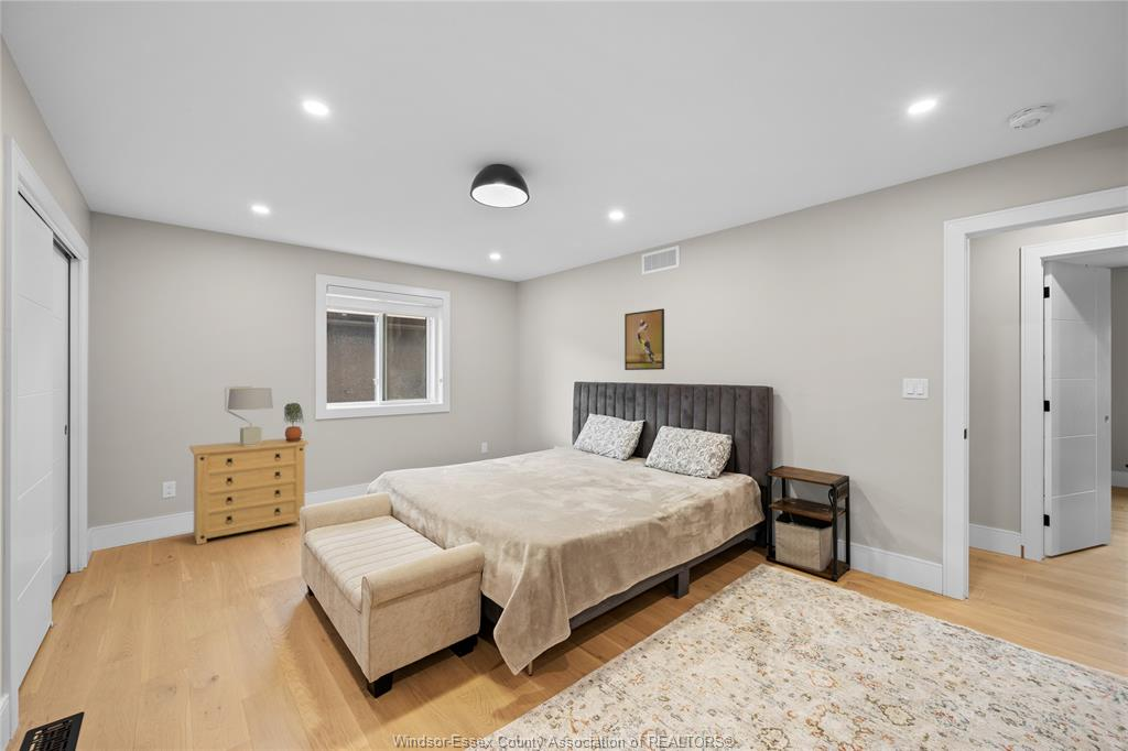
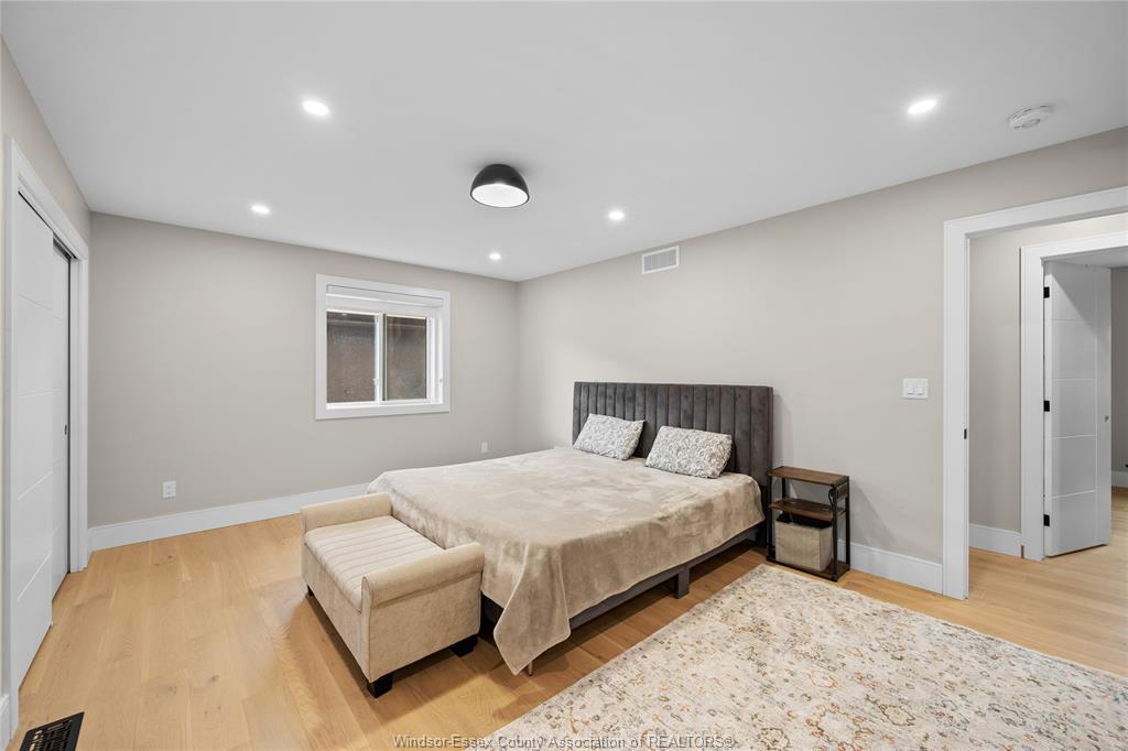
- potted plant (293, 422)
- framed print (643, 340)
- dresser (250, 486)
- table lamp (246, 420)
